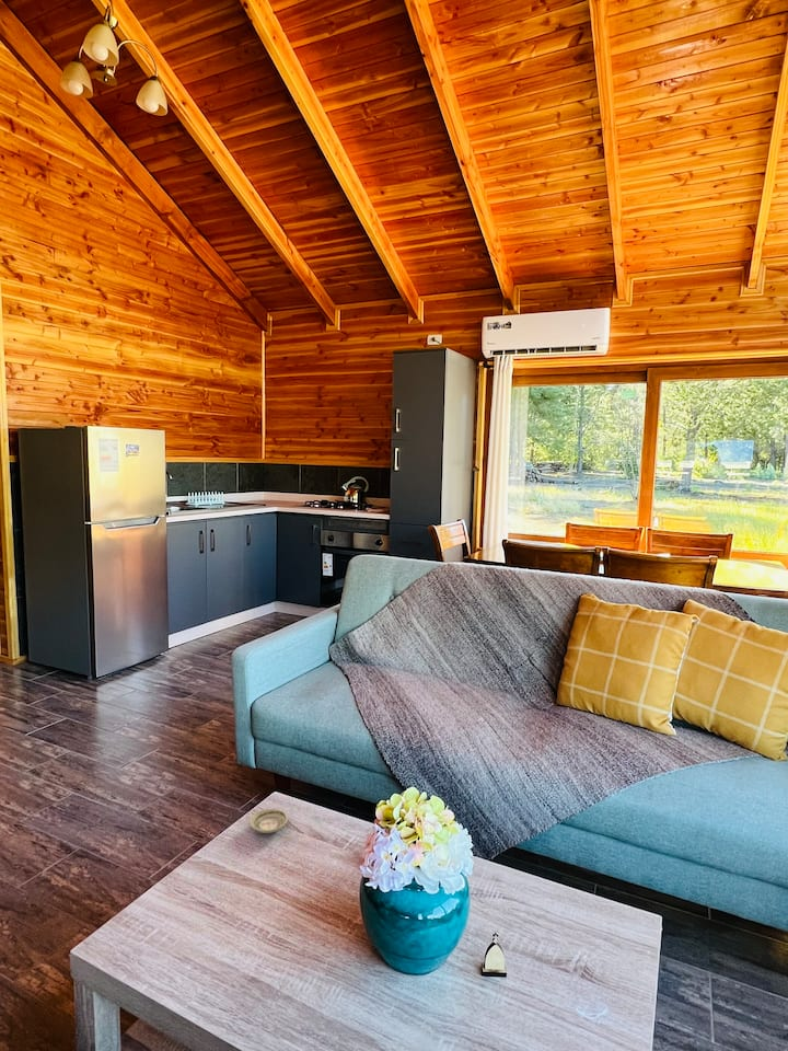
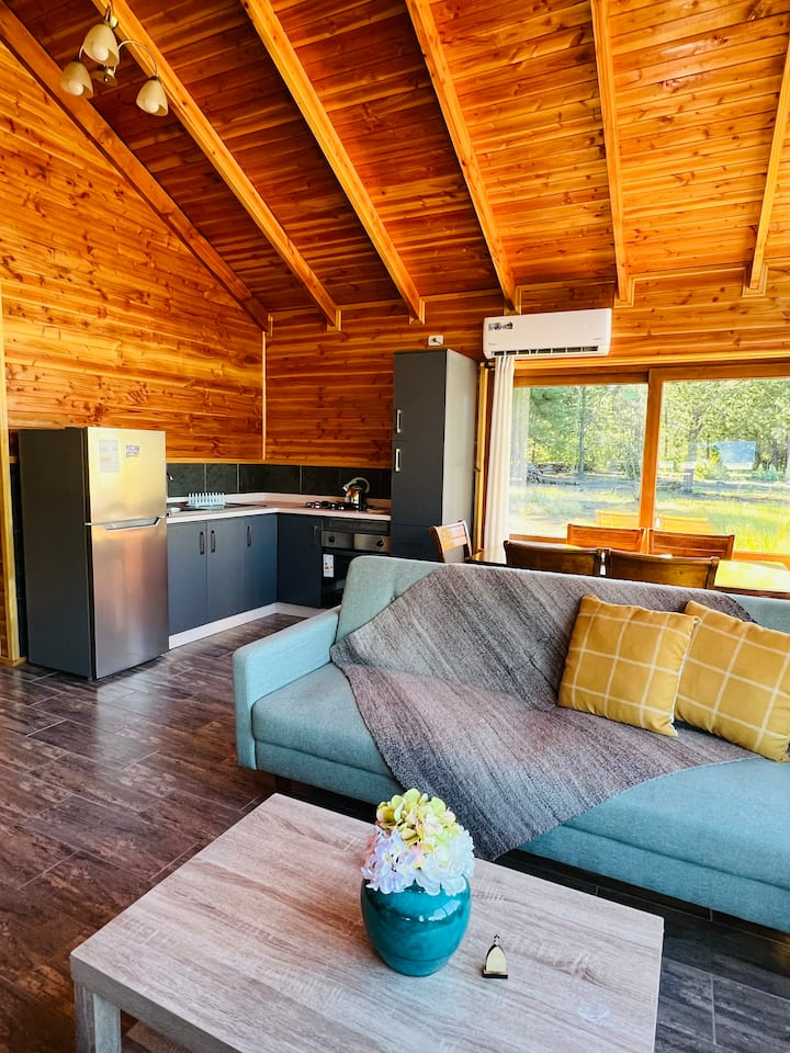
- saucer (268, 822)
